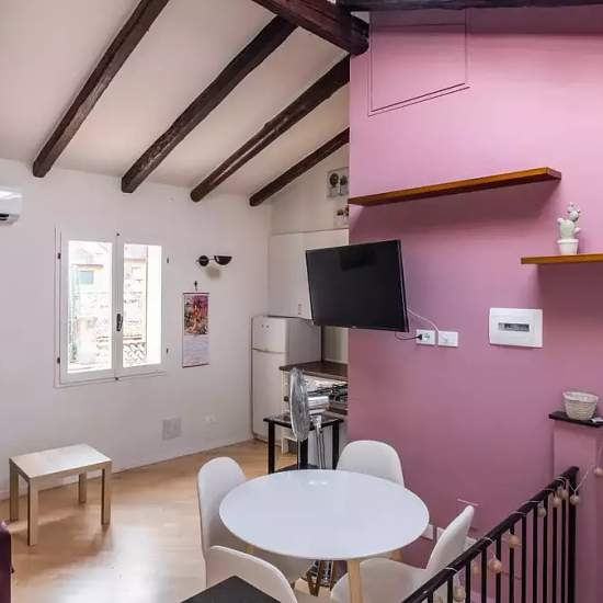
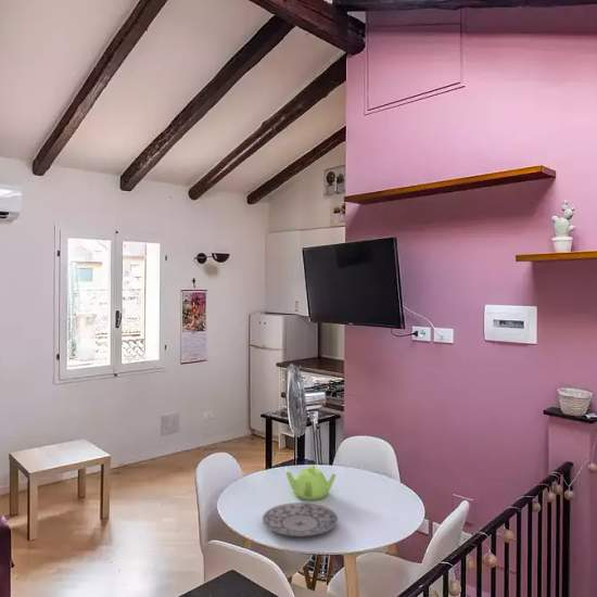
+ plate (300, 521)
+ teapot (310, 481)
